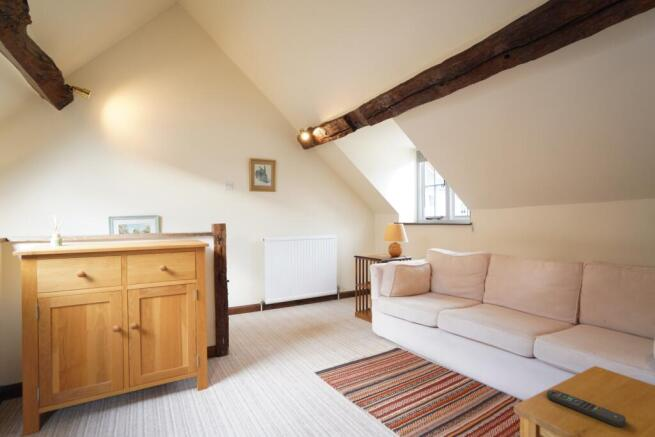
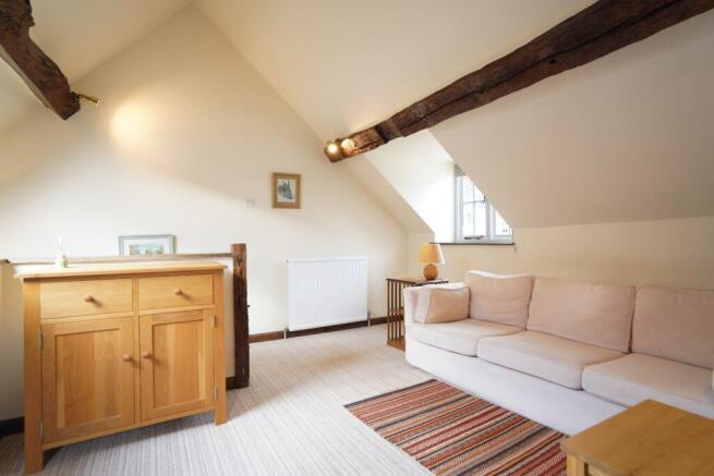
- remote control (583, 406)
